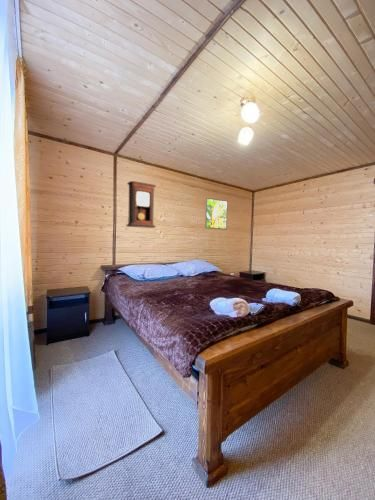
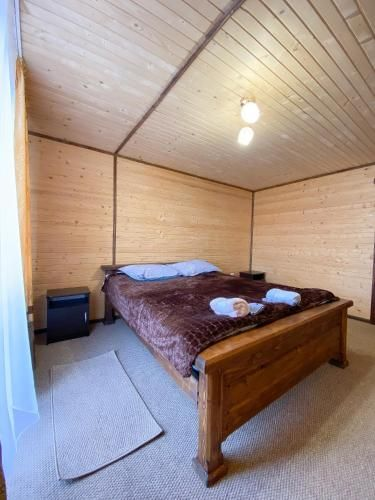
- pendulum clock (142, 205)
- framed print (216, 214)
